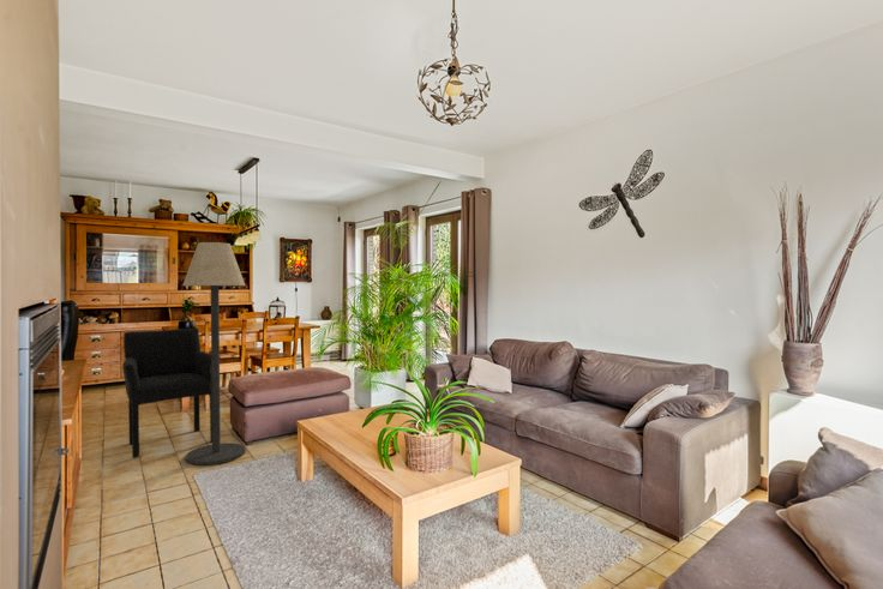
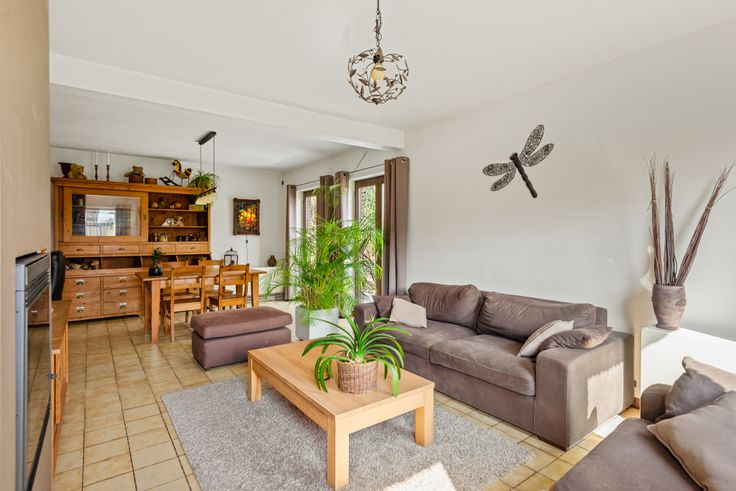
- armchair (169, 386)
- floor lamp (215, 349)
